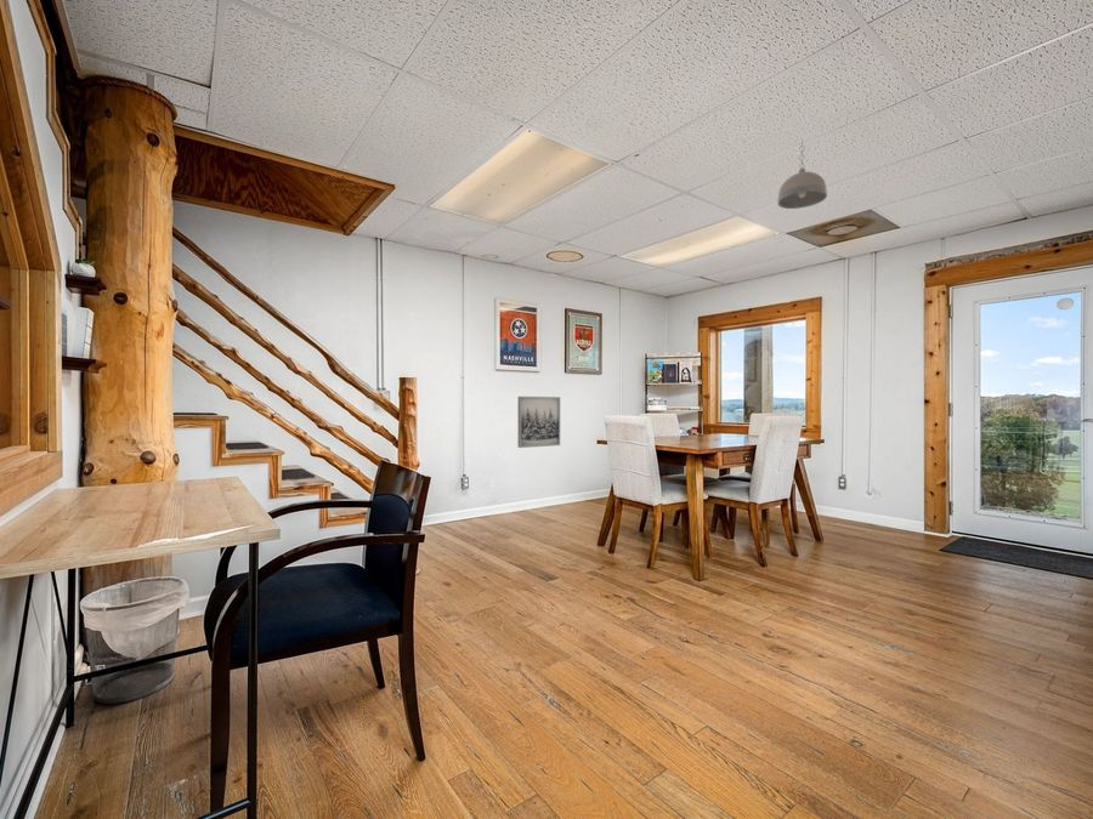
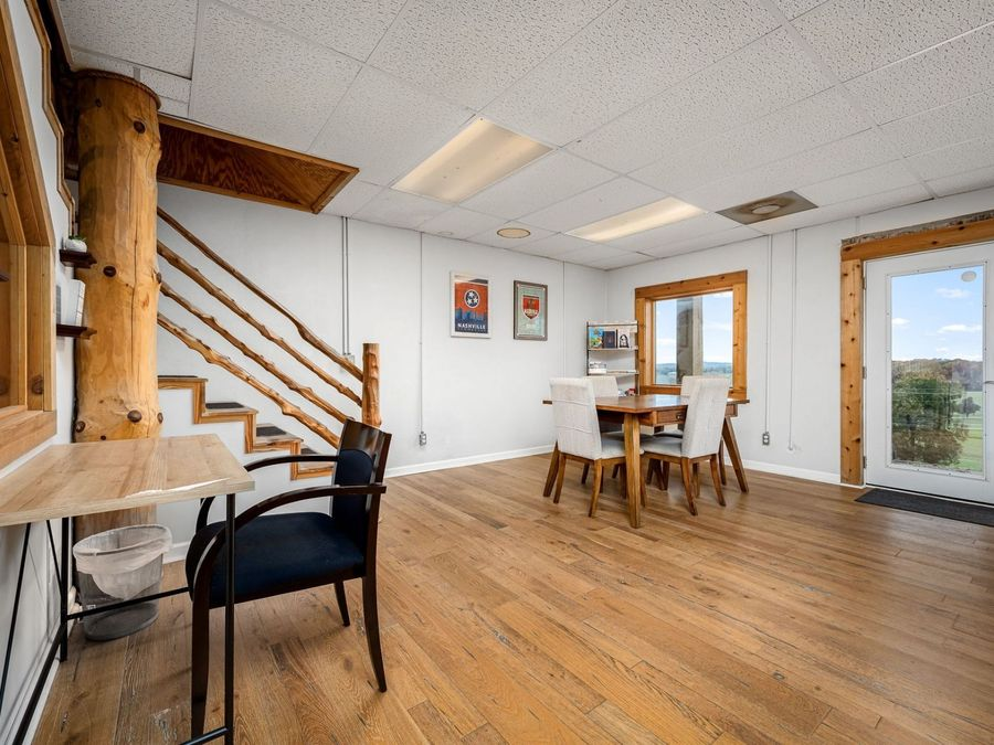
- pendant light (802, 170)
- wall art (539, 421)
